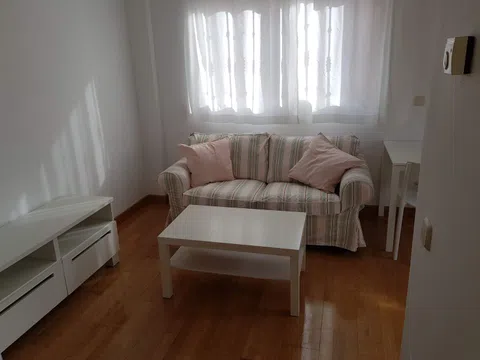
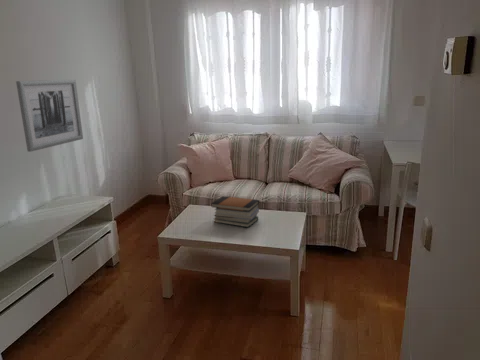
+ wall art (53, 113)
+ book stack (236, 211)
